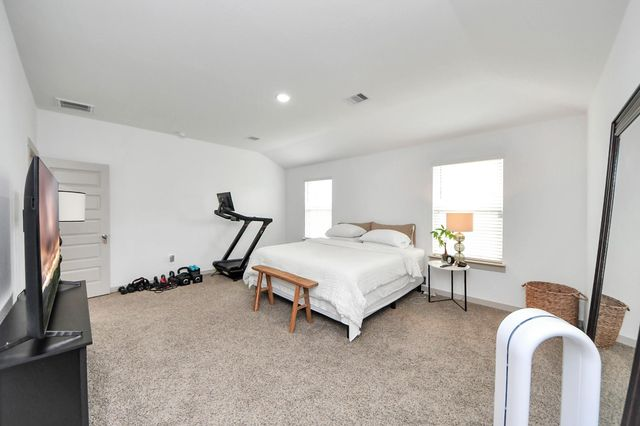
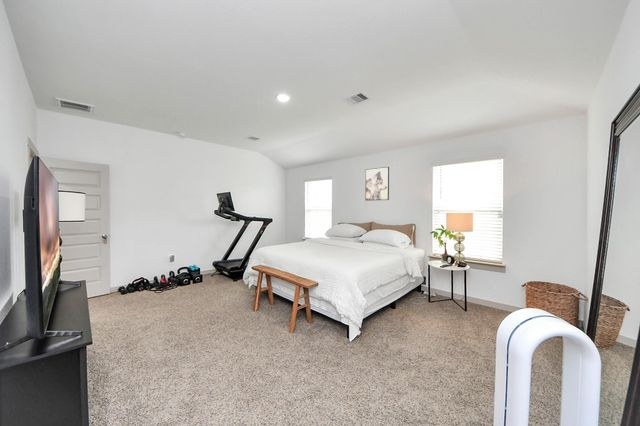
+ wall art (376, 184)
